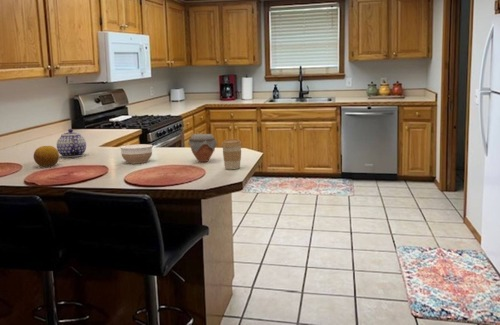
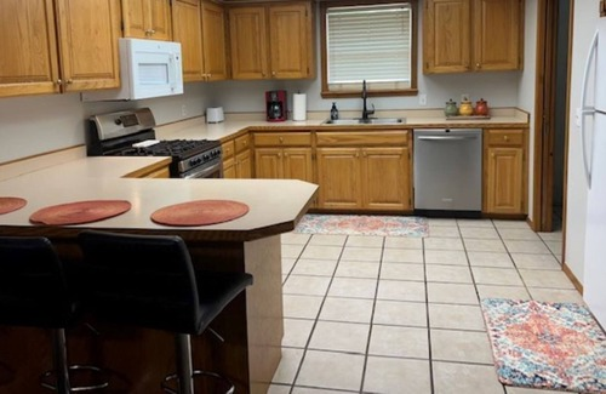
- teapot (71, 142)
- fruit (46, 156)
- bowl (136, 153)
- coffee cup (232, 153)
- jar (202, 147)
